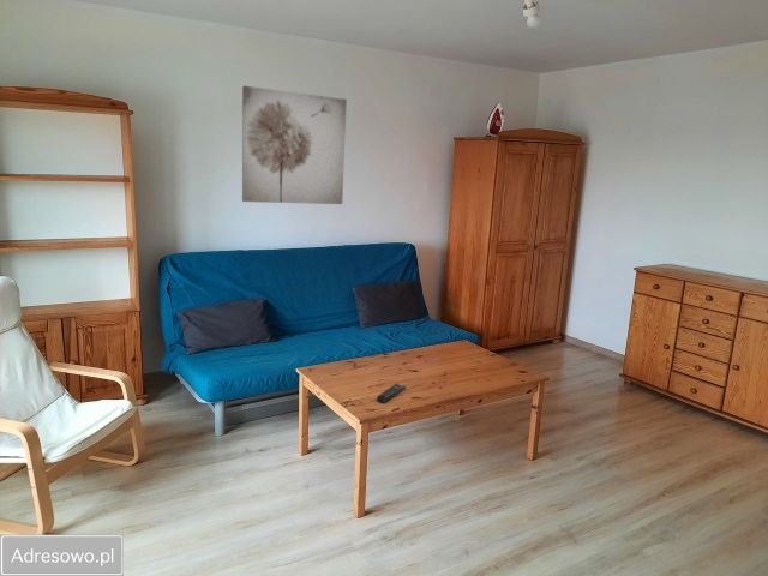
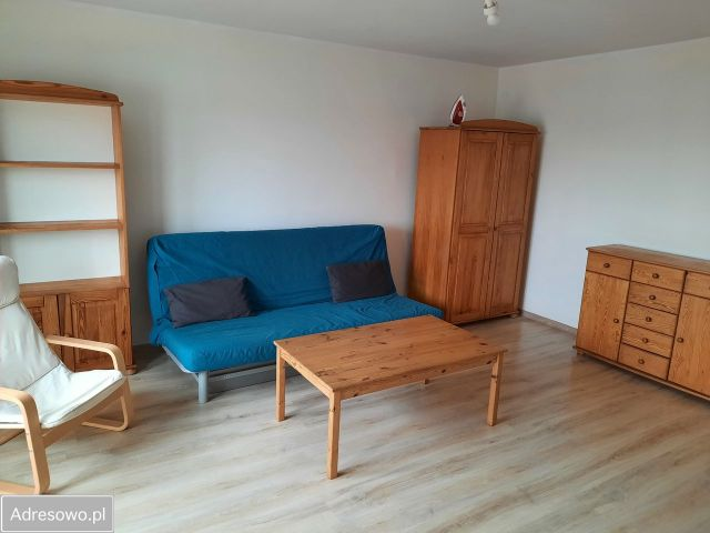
- wall art (295, 149)
- remote control (391, 392)
